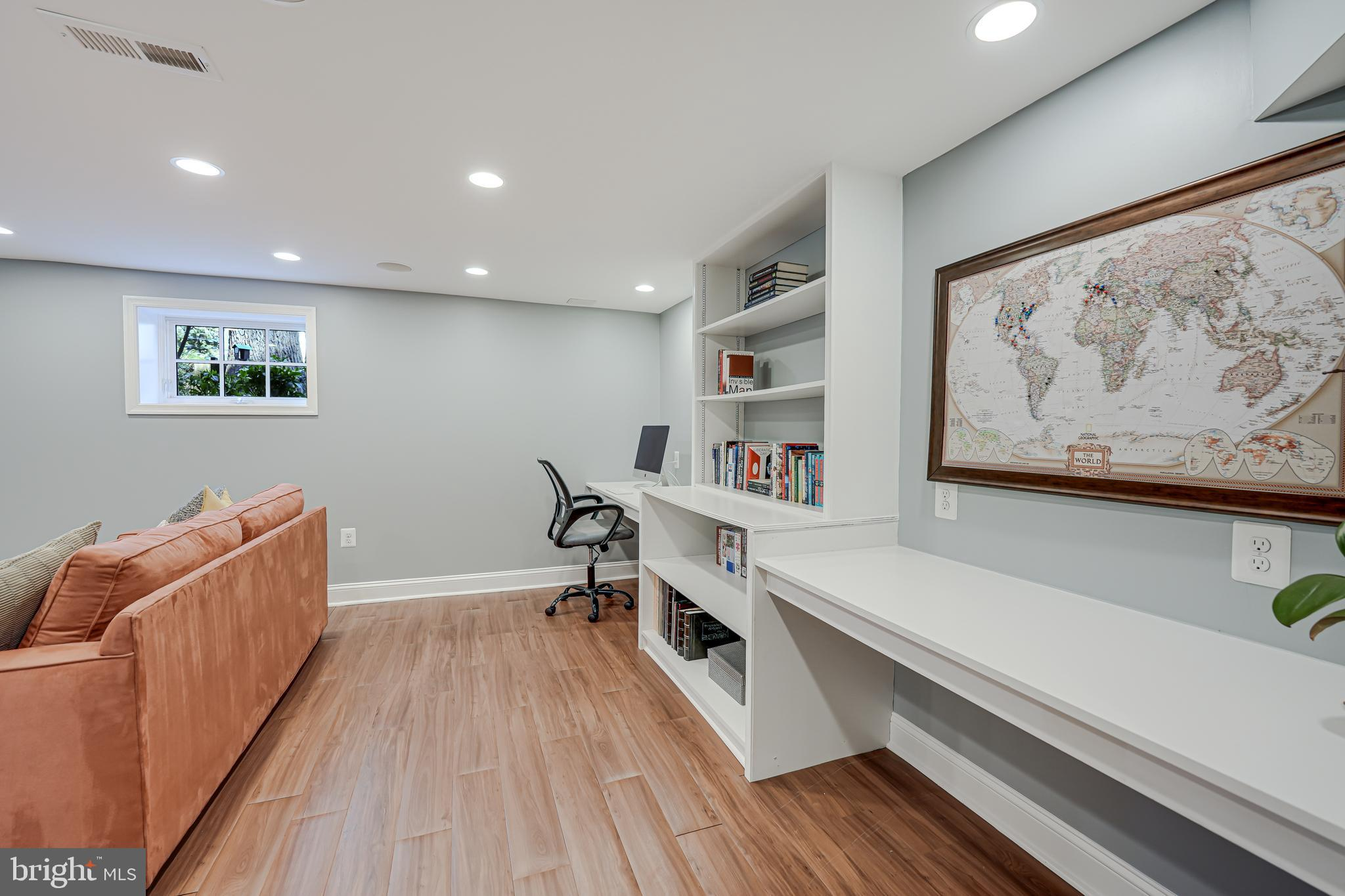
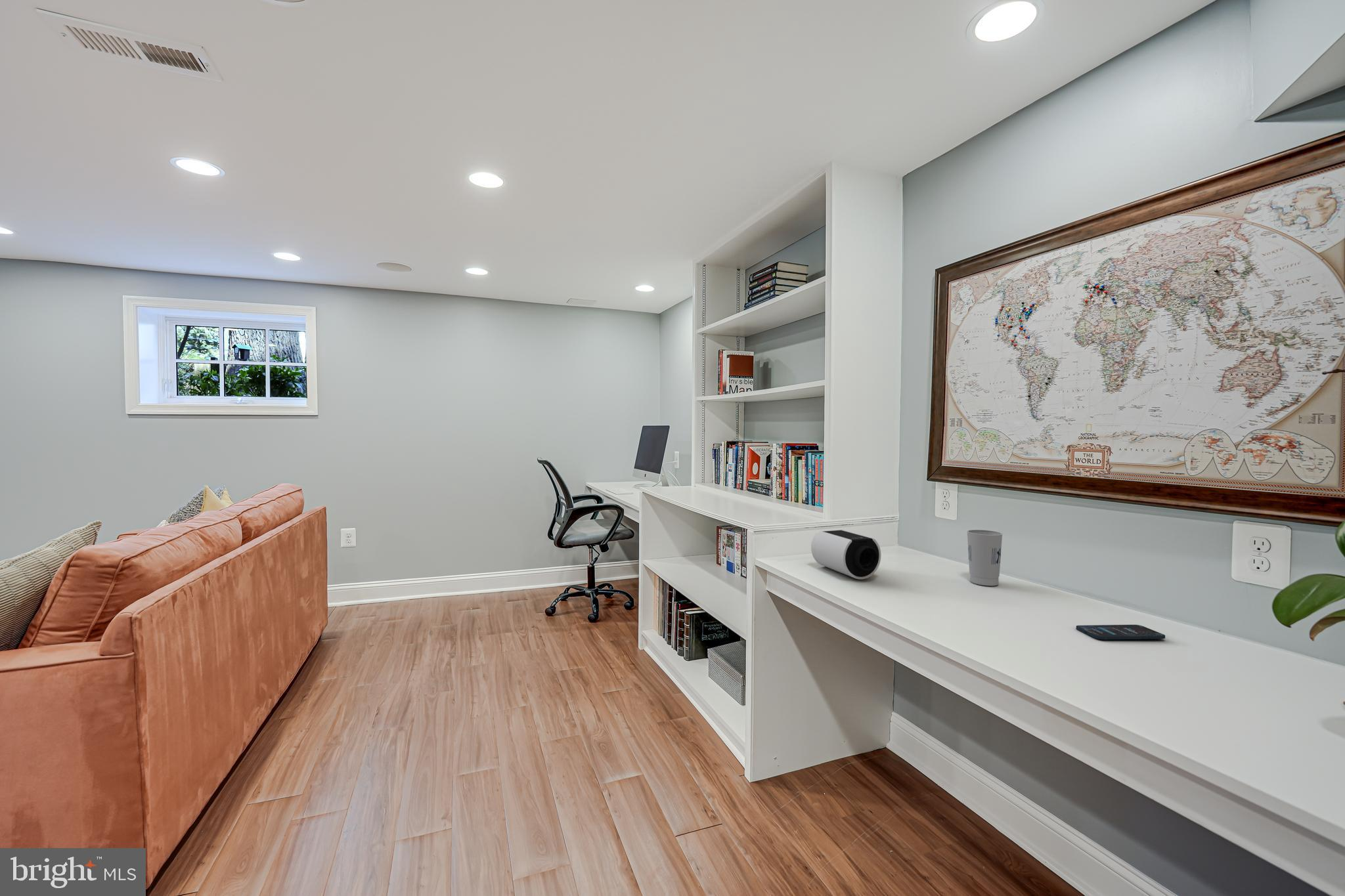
+ cup (984, 557)
+ speaker (847, 554)
+ smartphone (1119, 631)
